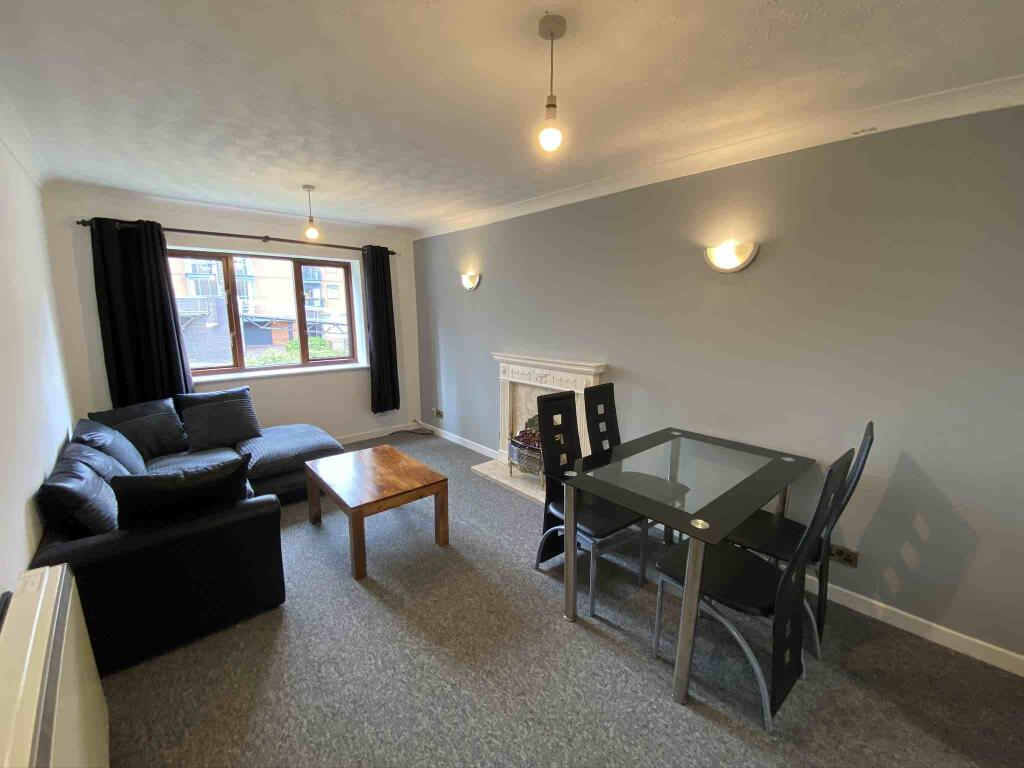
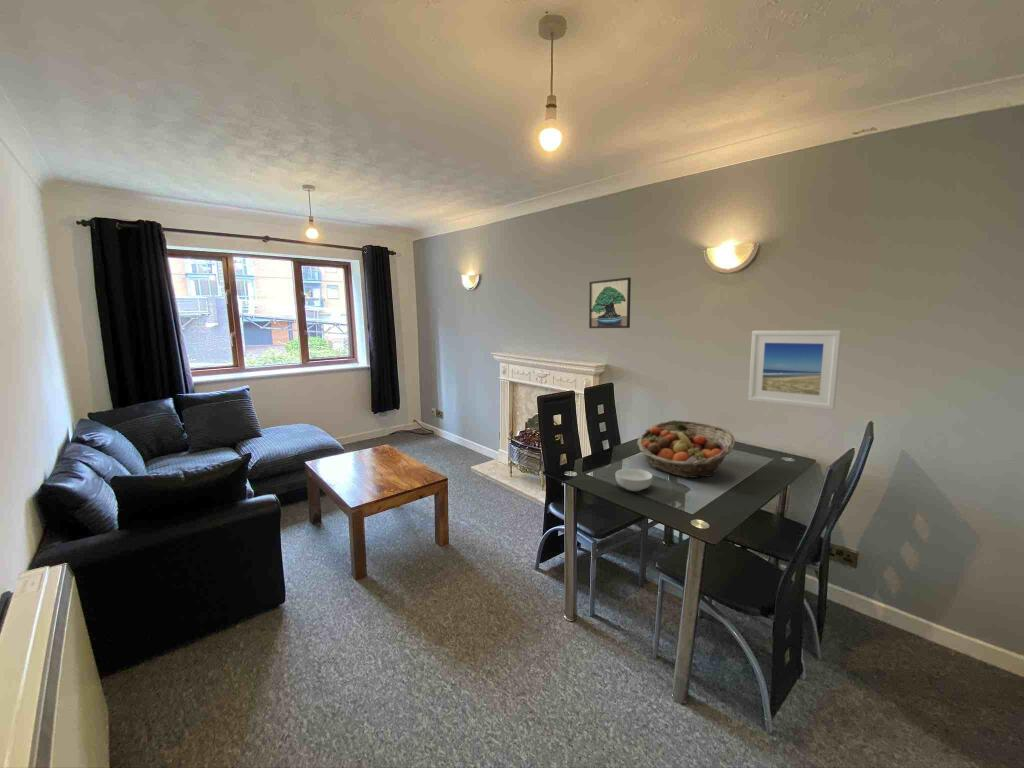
+ fruit basket (683, 447)
+ cereal bowl (633, 480)
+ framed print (608, 304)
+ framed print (791, 368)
